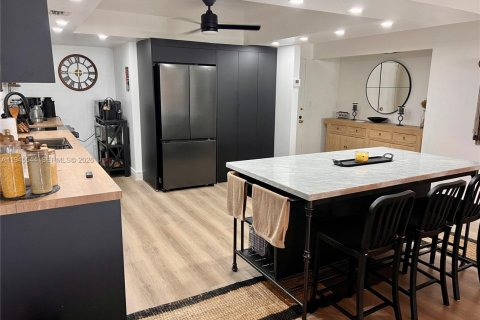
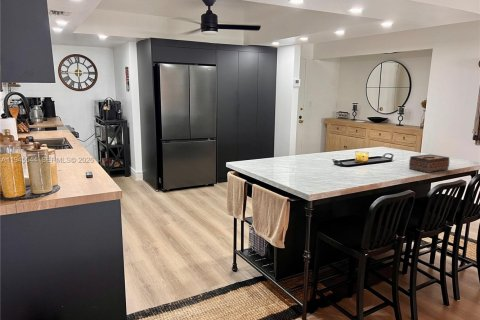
+ tissue box (429, 163)
